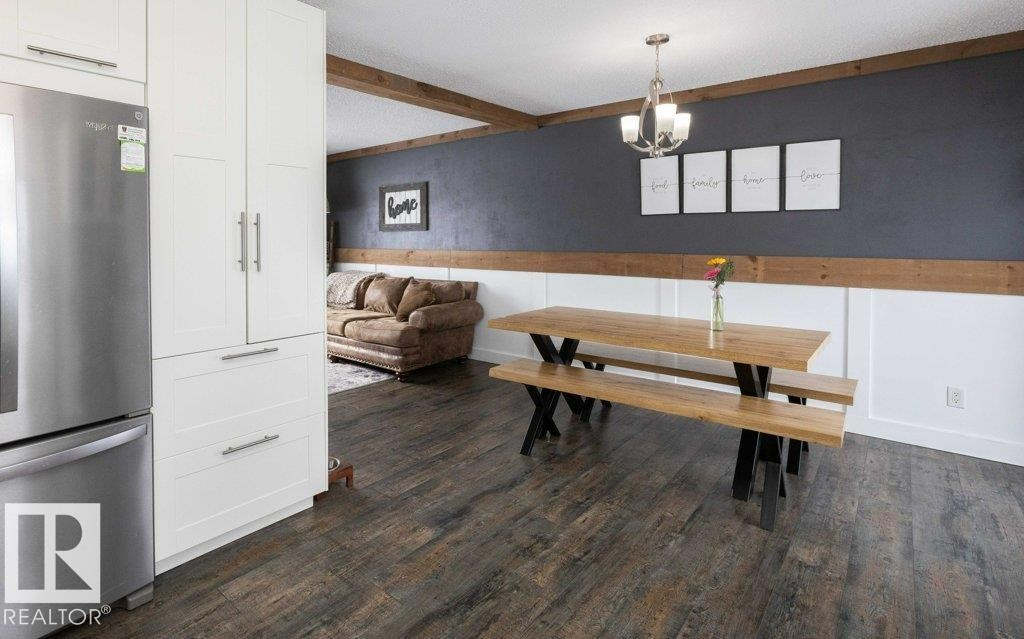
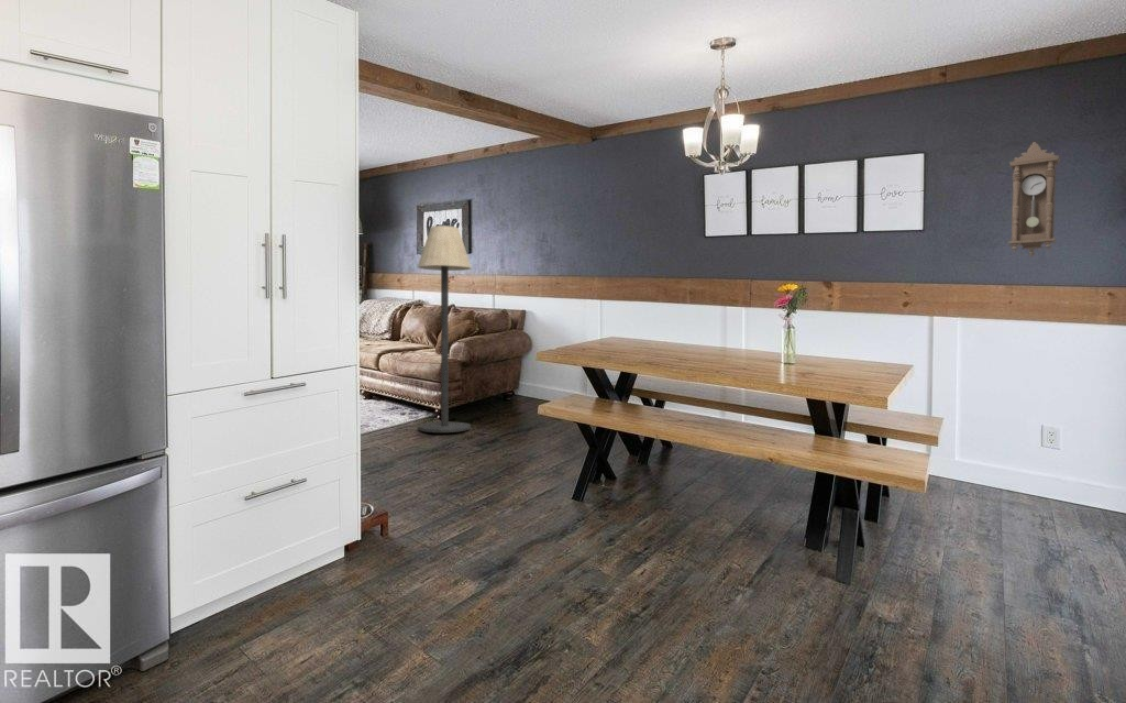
+ floor lamp (444, 328)
+ pendulum clock (1033, 200)
